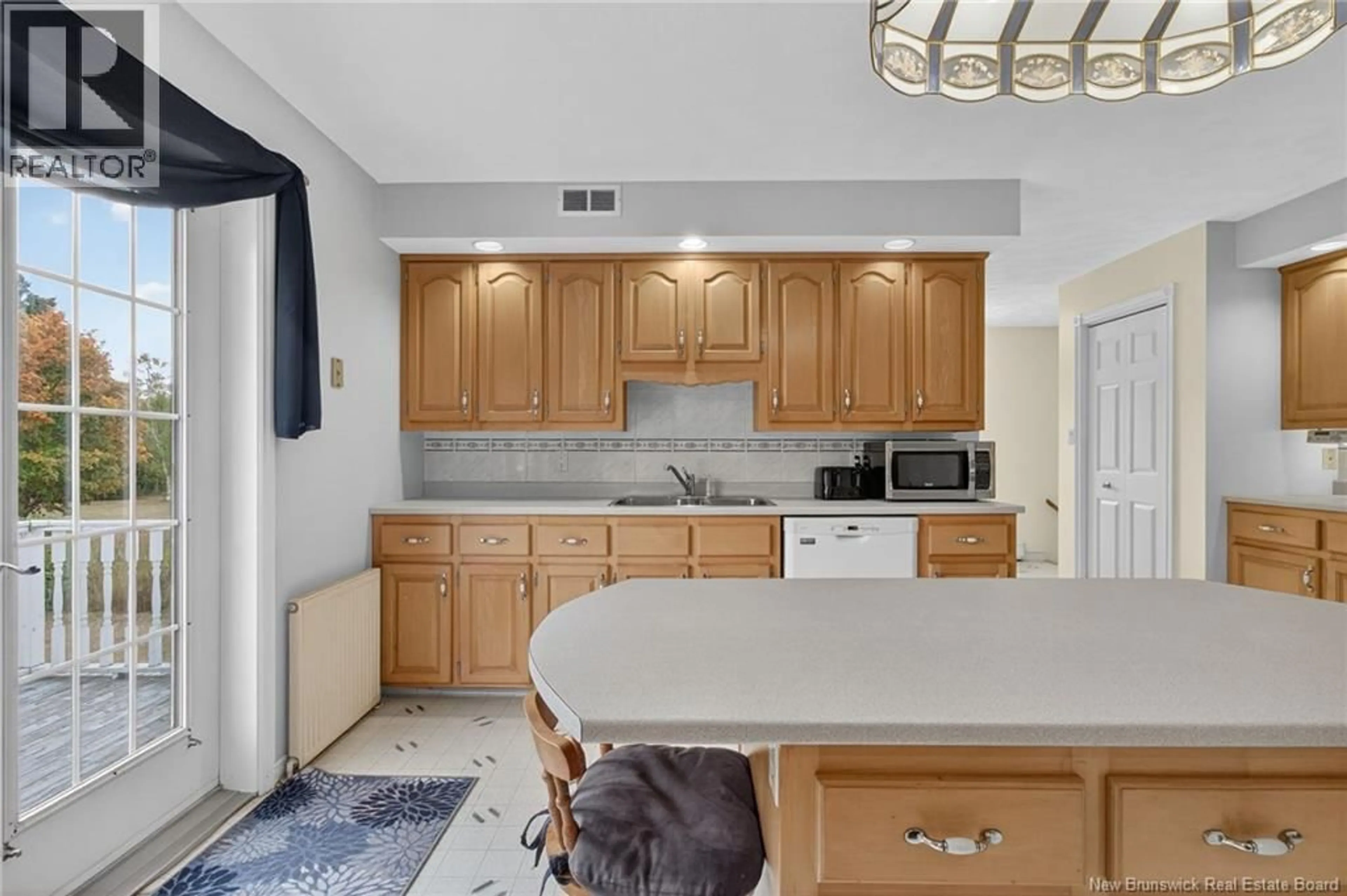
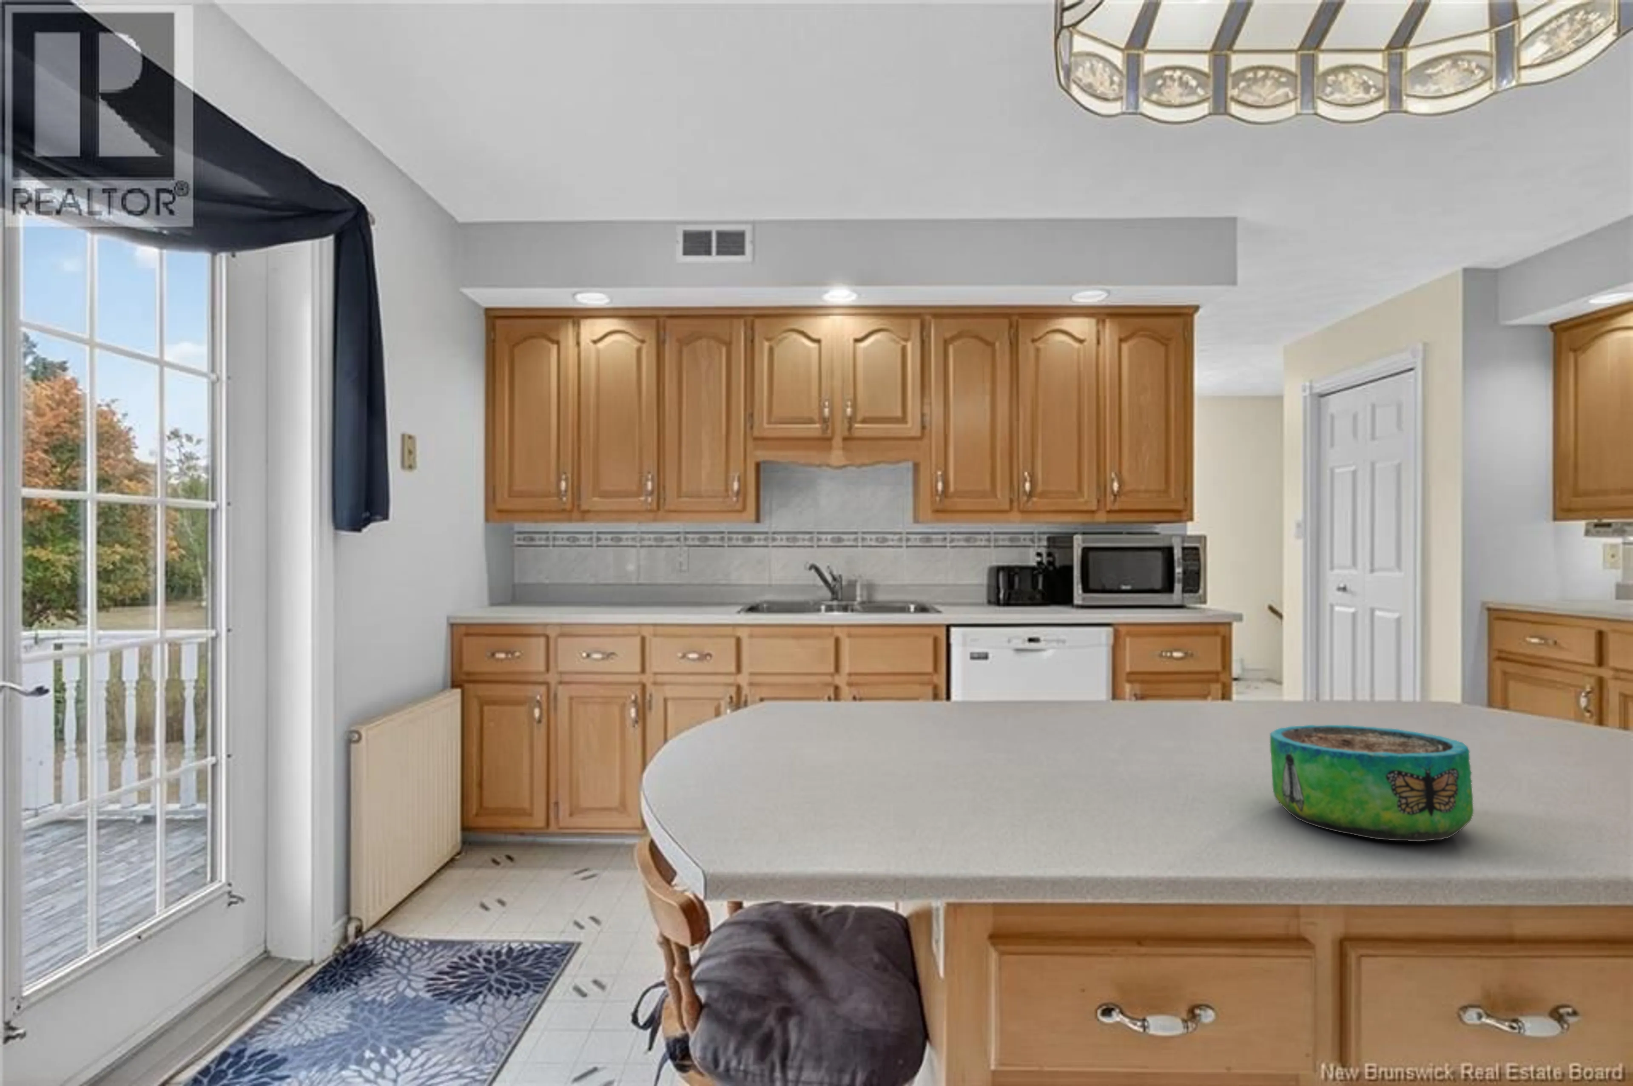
+ decorative bowl (1366, 777)
